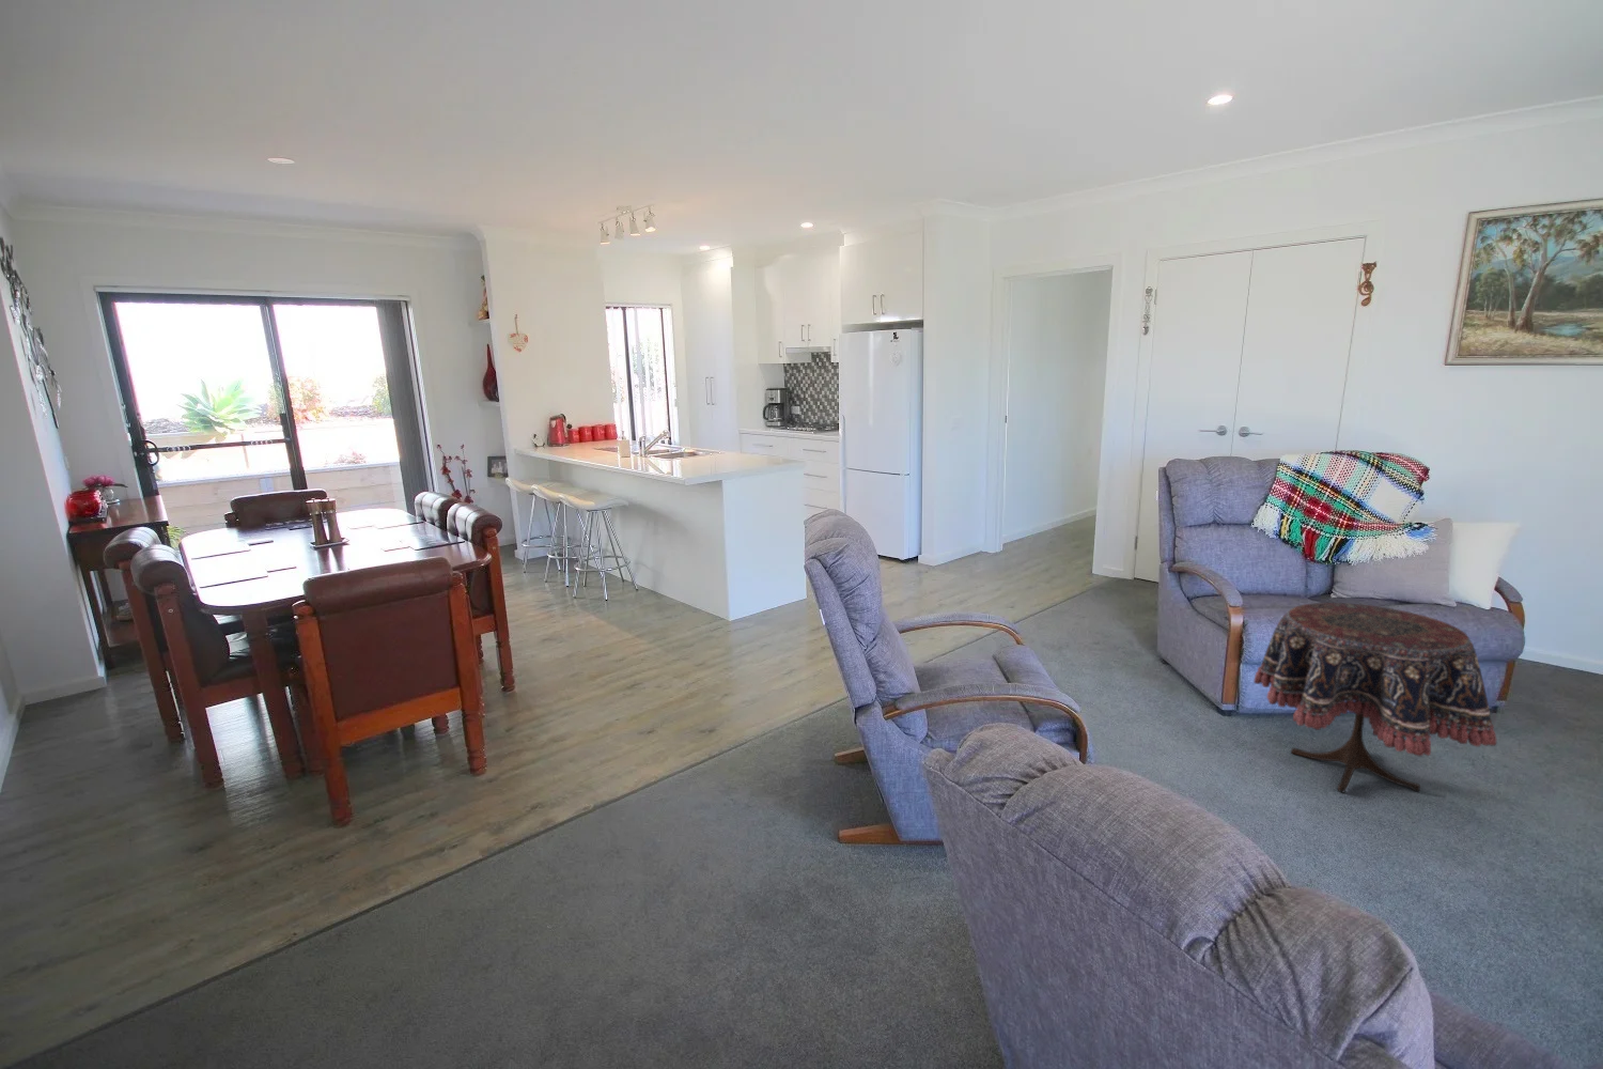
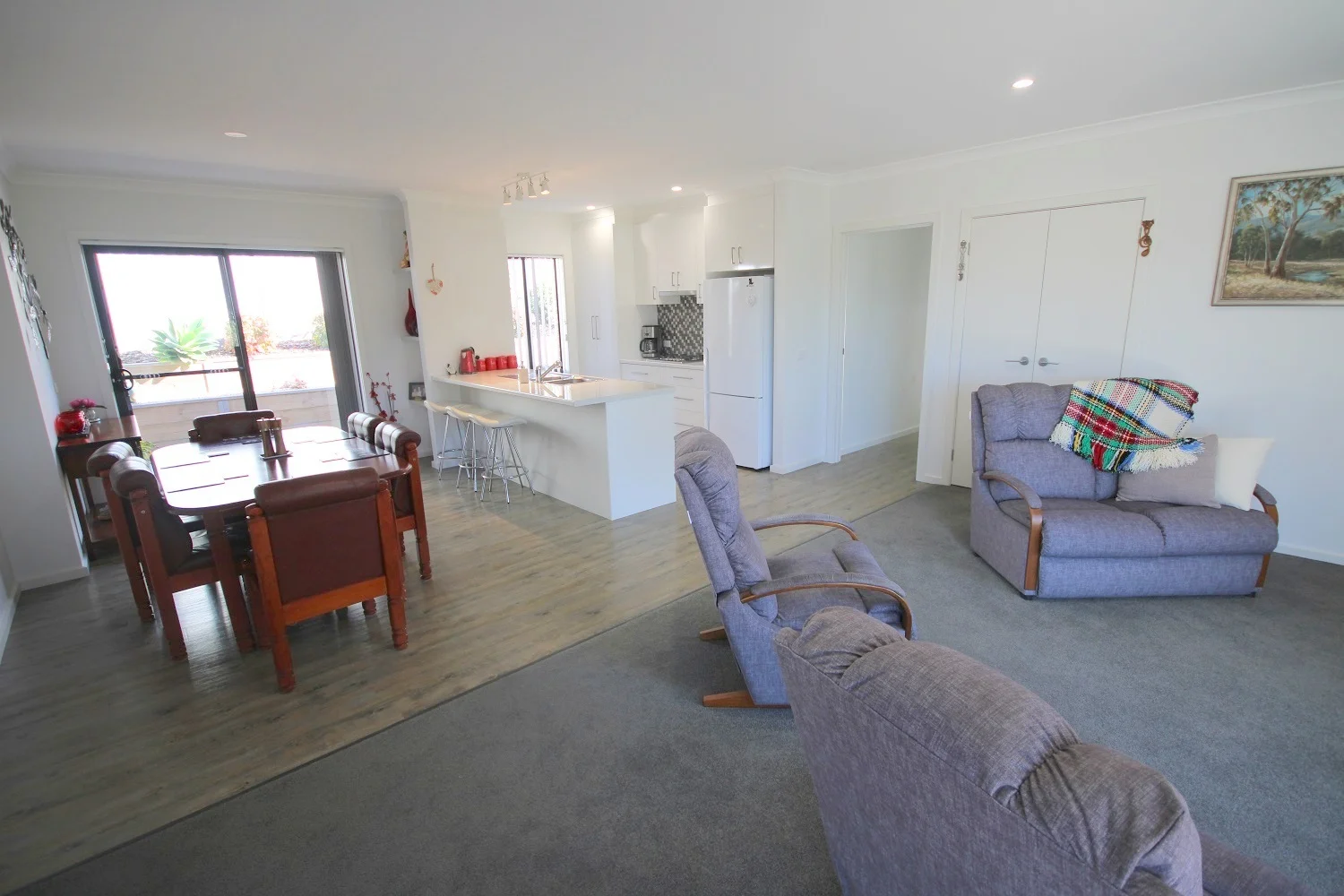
- side table (1367, 702)
